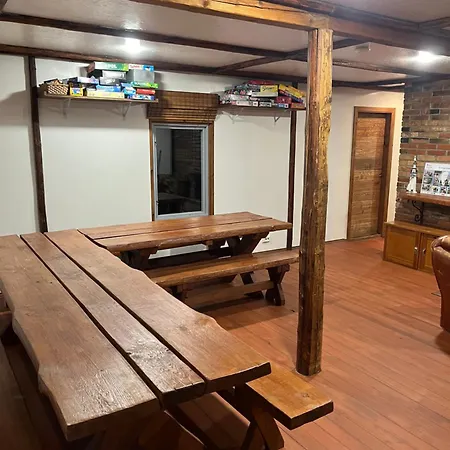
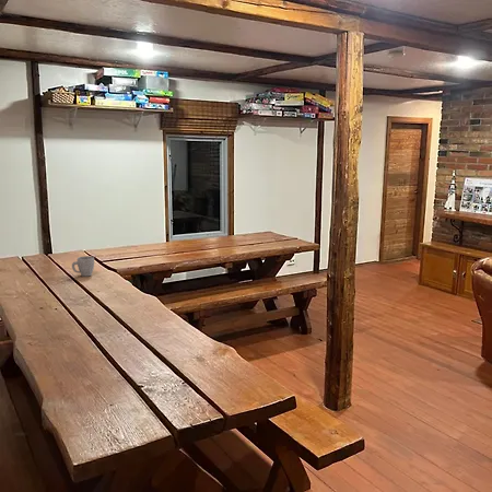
+ mug (83, 267)
